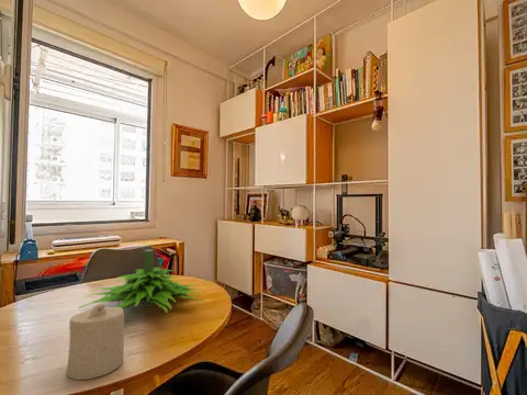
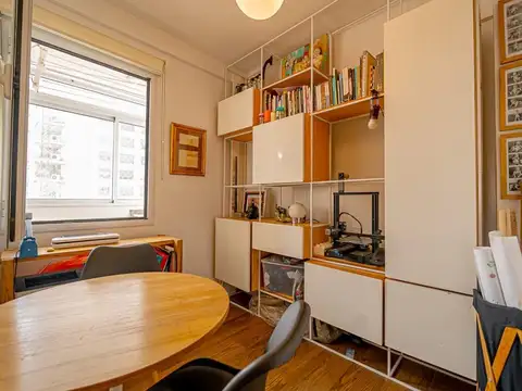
- plant (147, 278)
- candle (97, 335)
